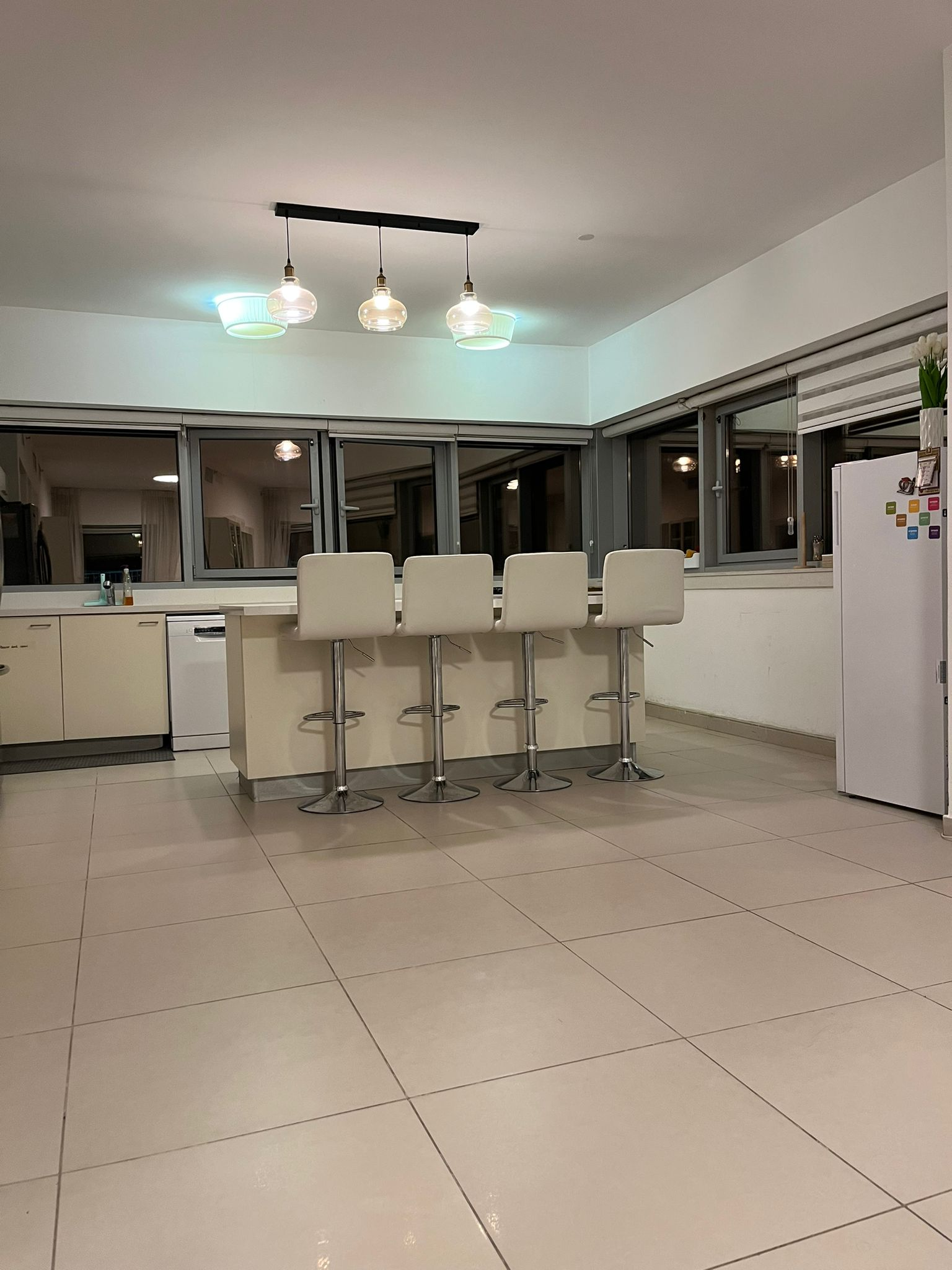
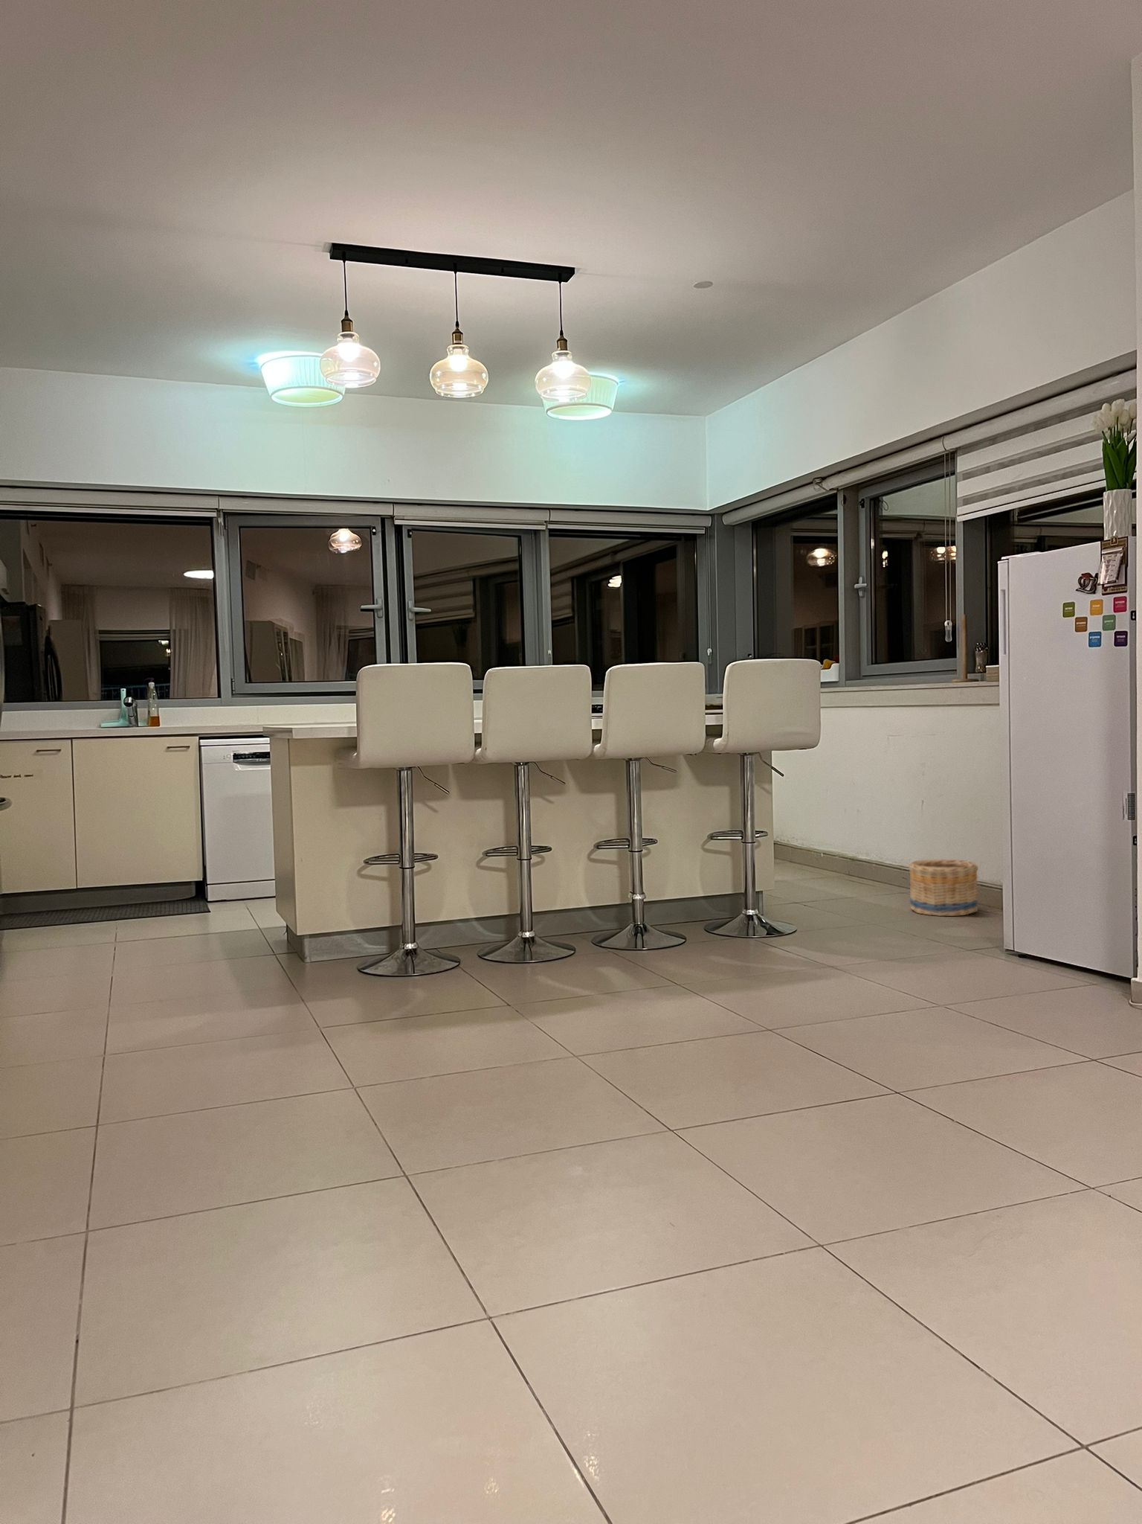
+ basket (943, 887)
